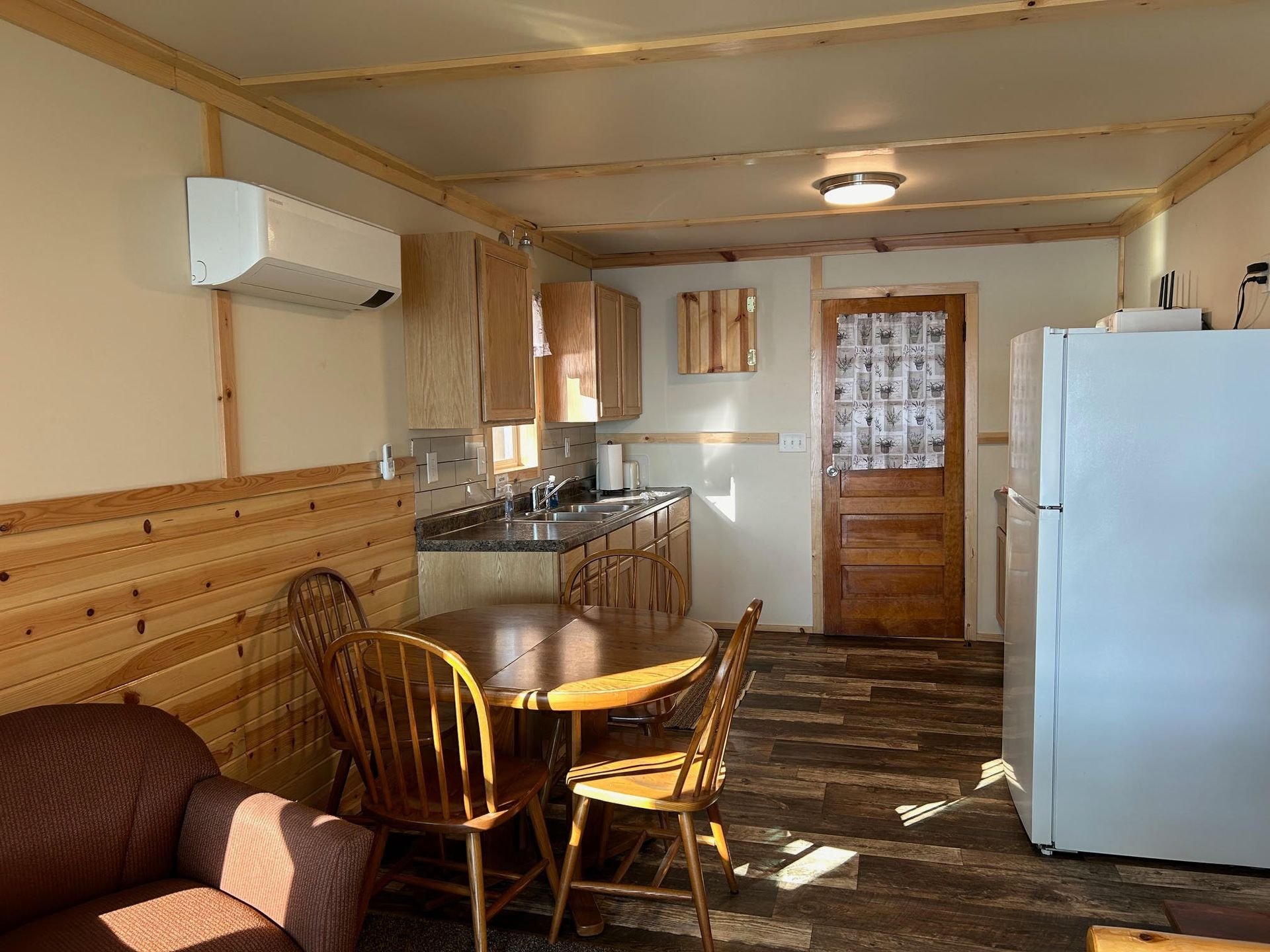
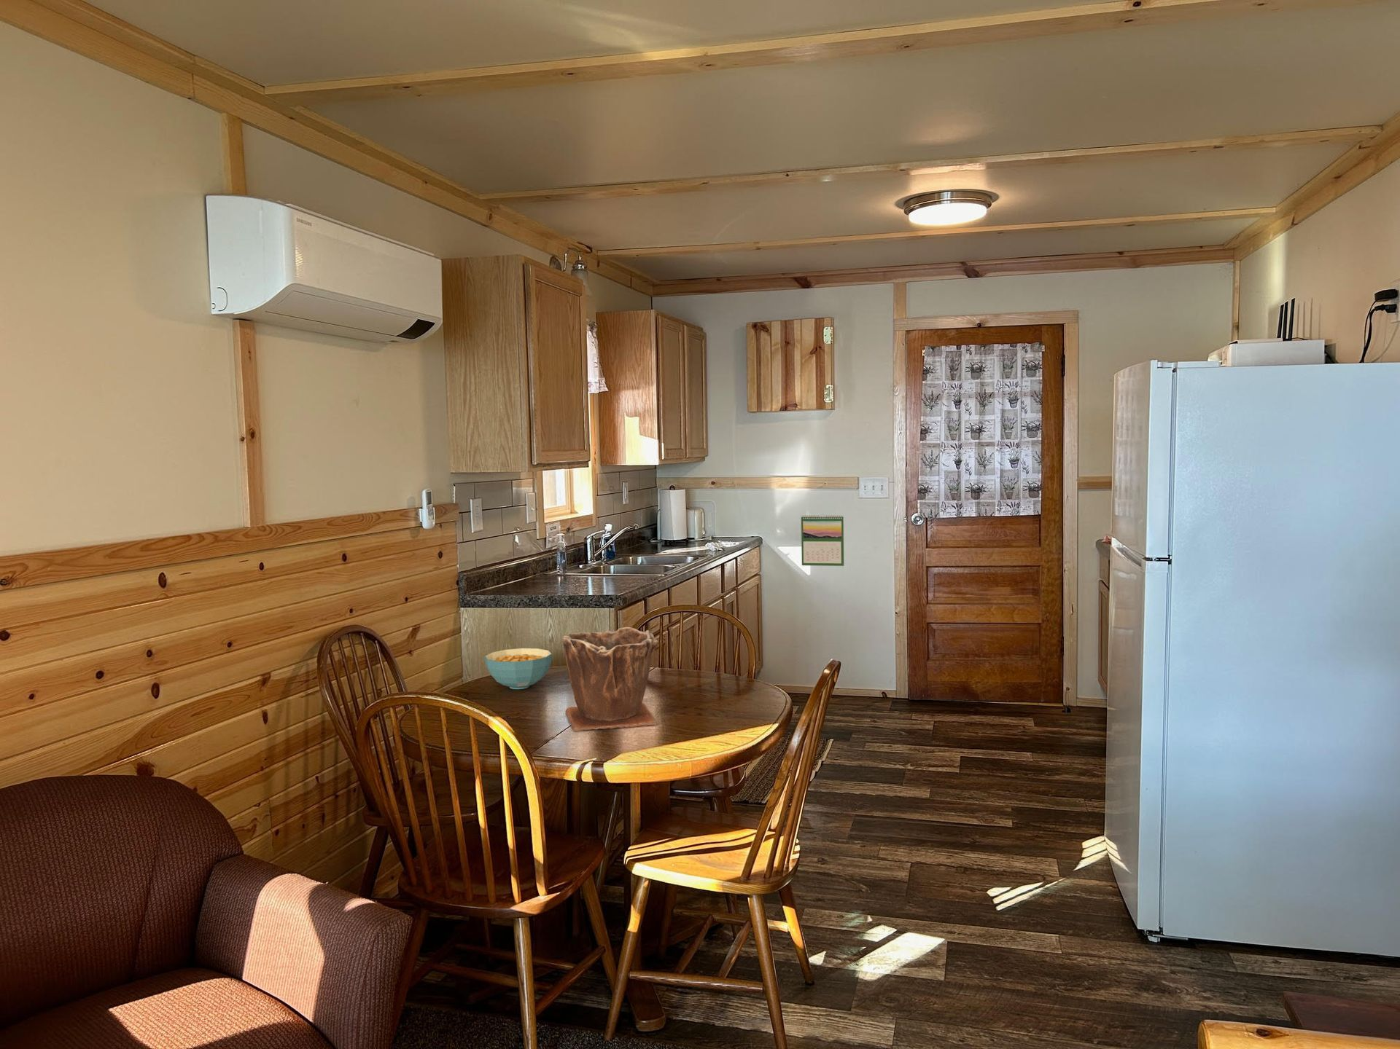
+ calendar (821, 540)
+ plant pot (609, 675)
+ cereal bowl (518, 670)
